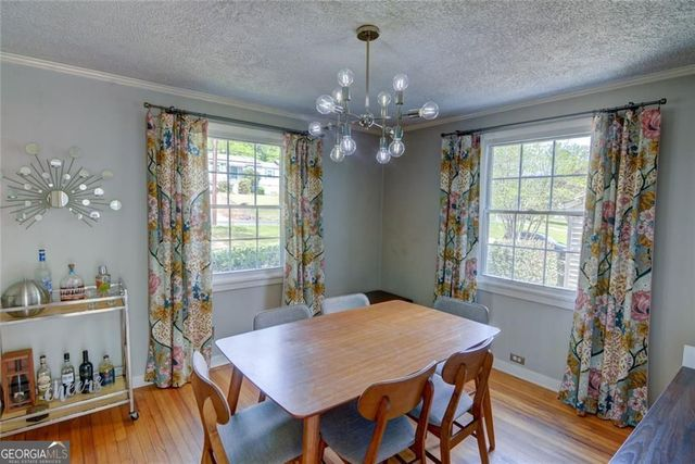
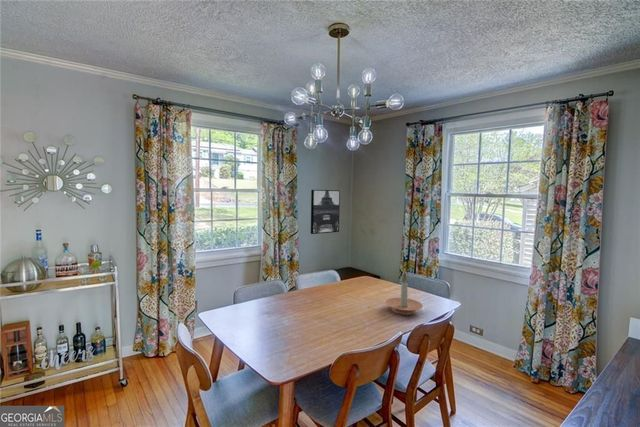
+ candle holder (404, 291)
+ wall art (325, 211)
